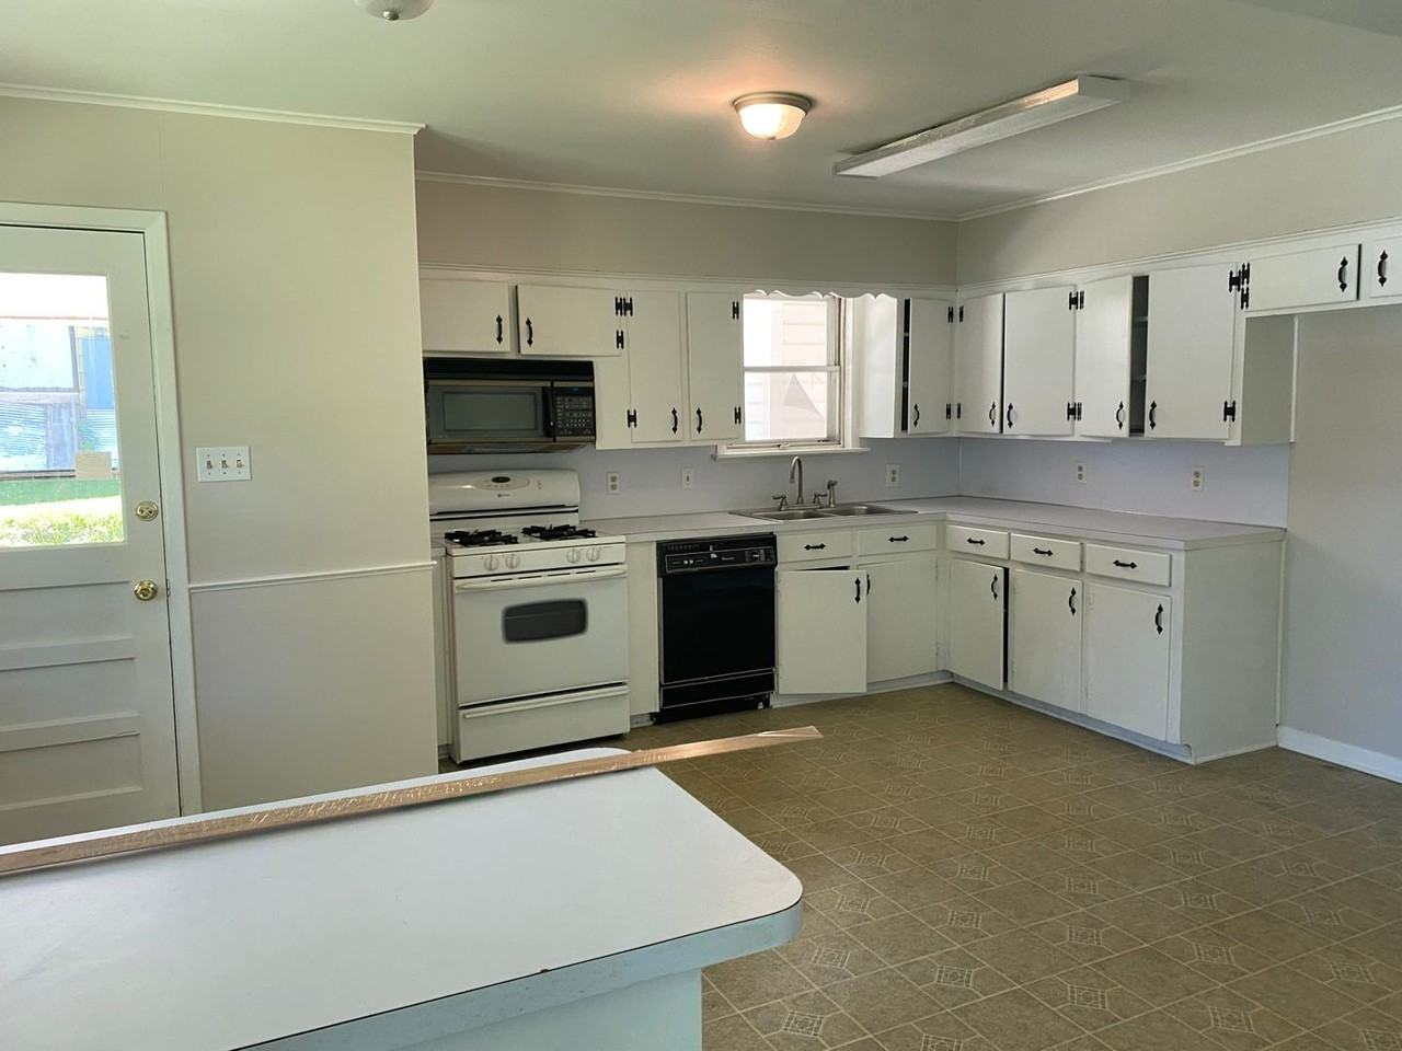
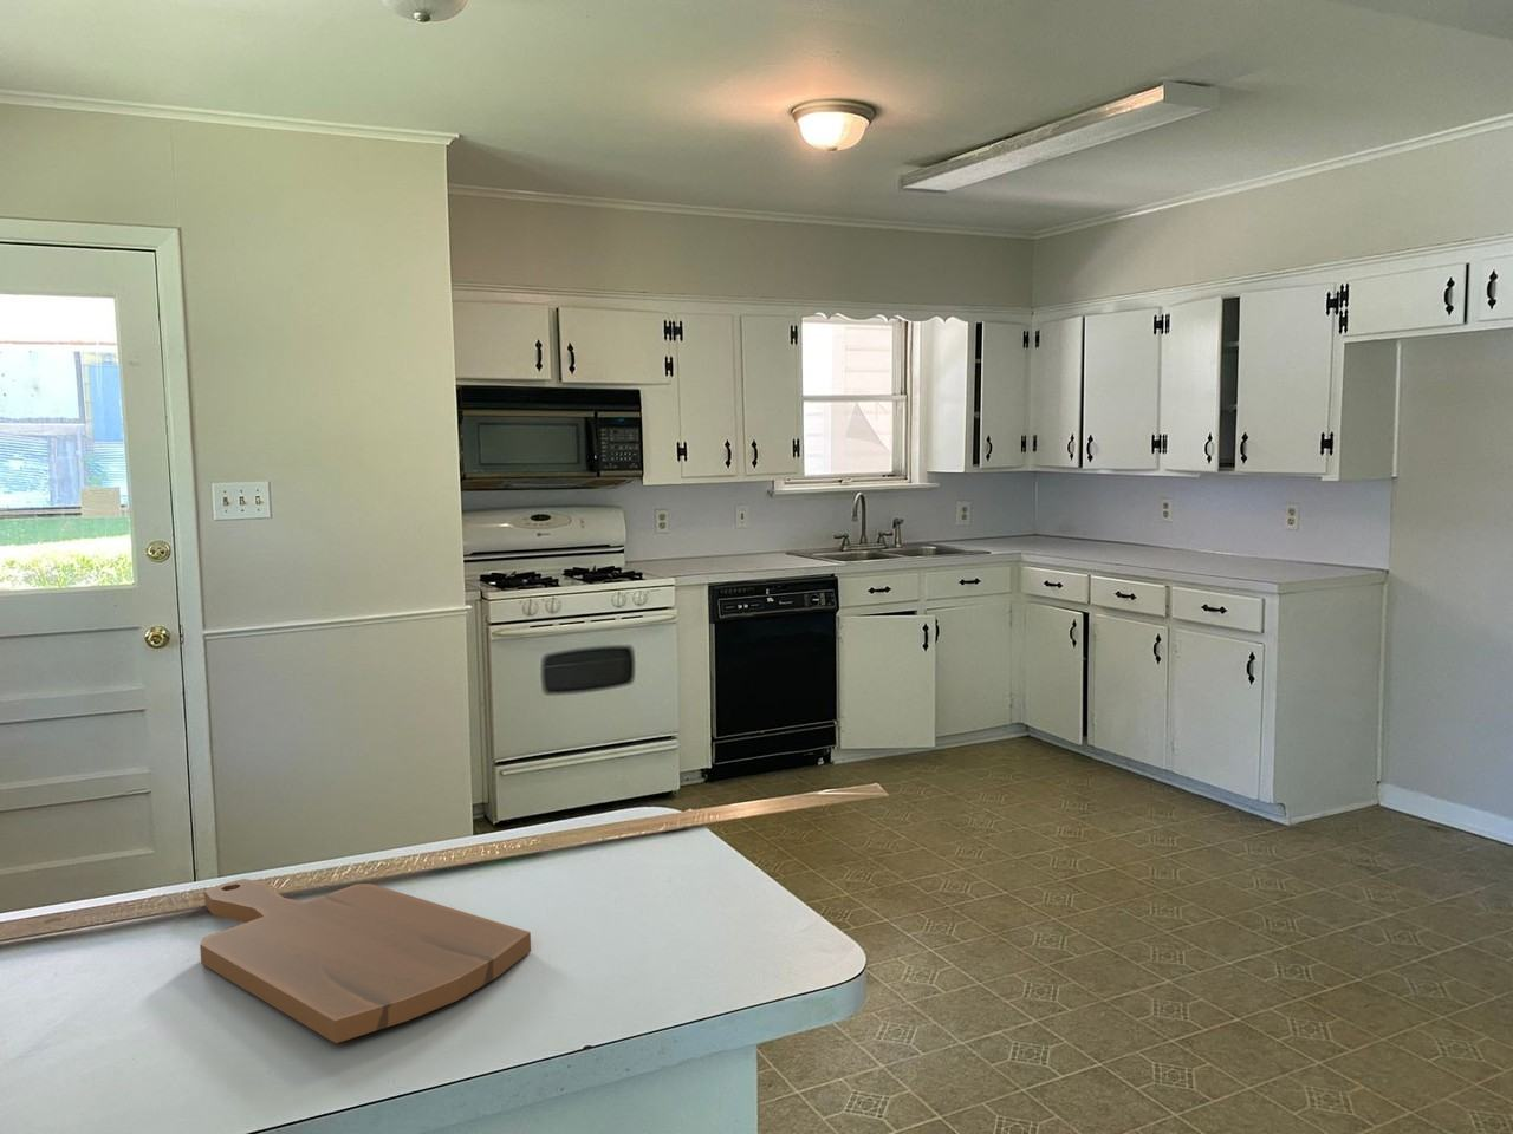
+ cutting board (345, 942)
